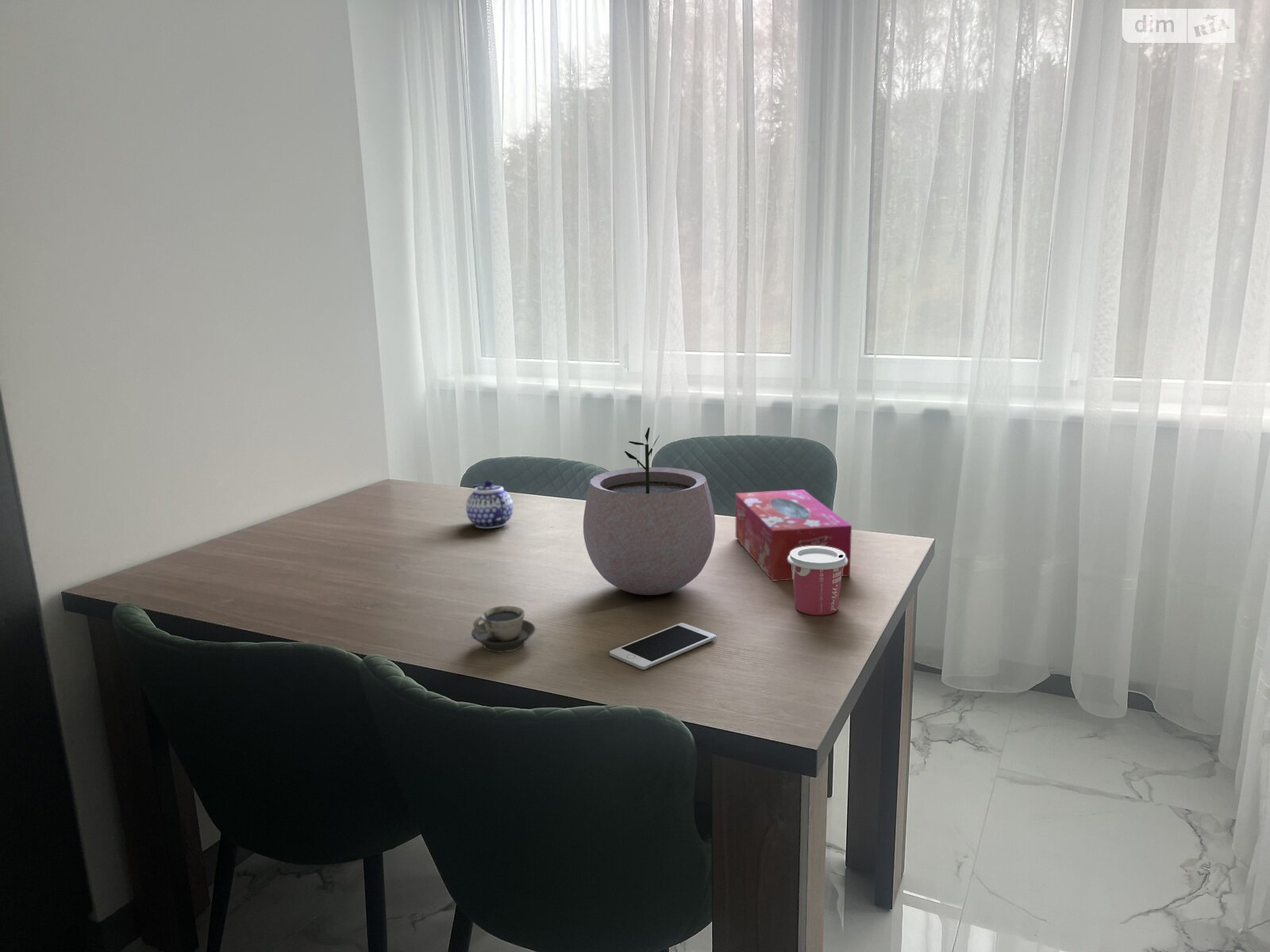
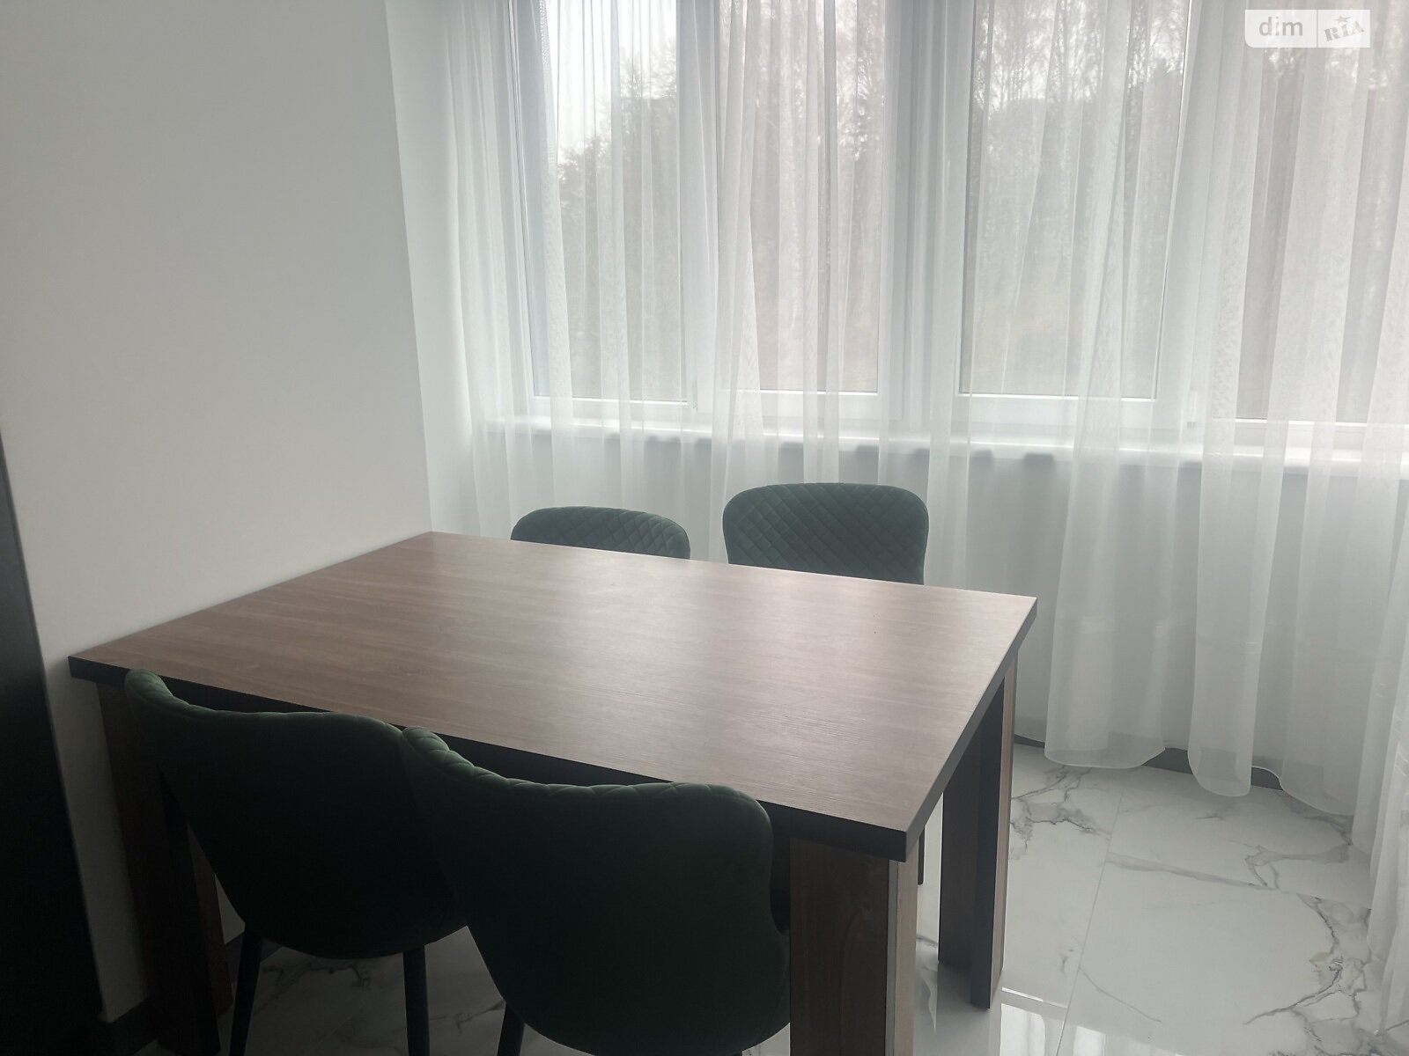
- plant pot (648, 510)
- cell phone (664, 645)
- tissue box (788, 532)
- teapot (489, 502)
- cup (503, 628)
- cup (817, 581)
